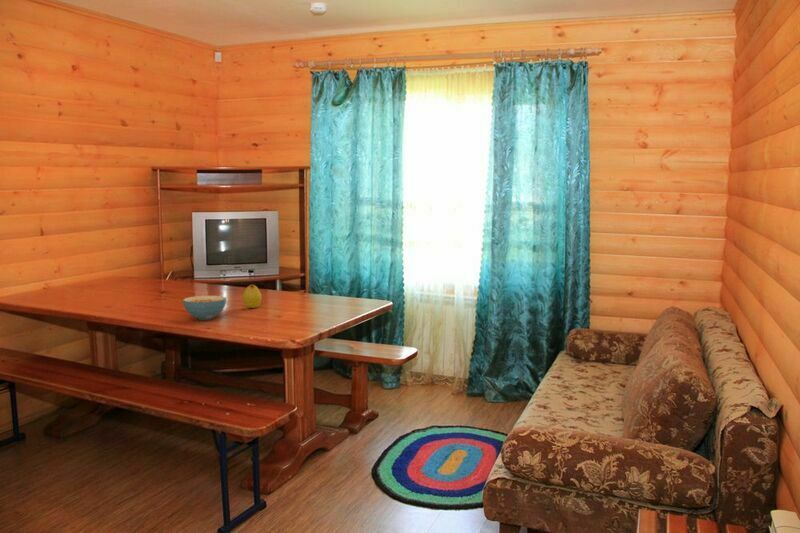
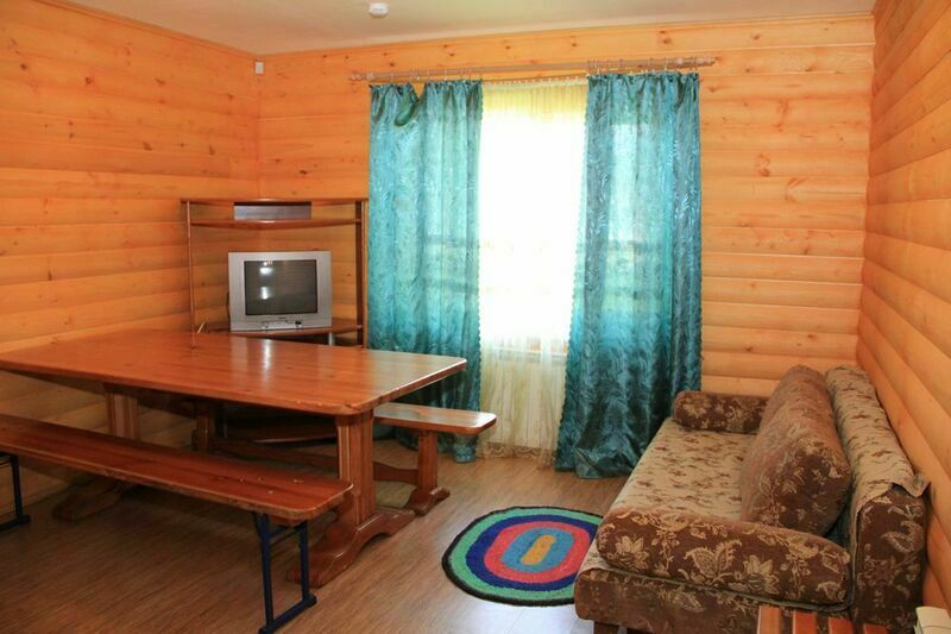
- fruit (252, 296)
- cereal bowl (205, 308)
